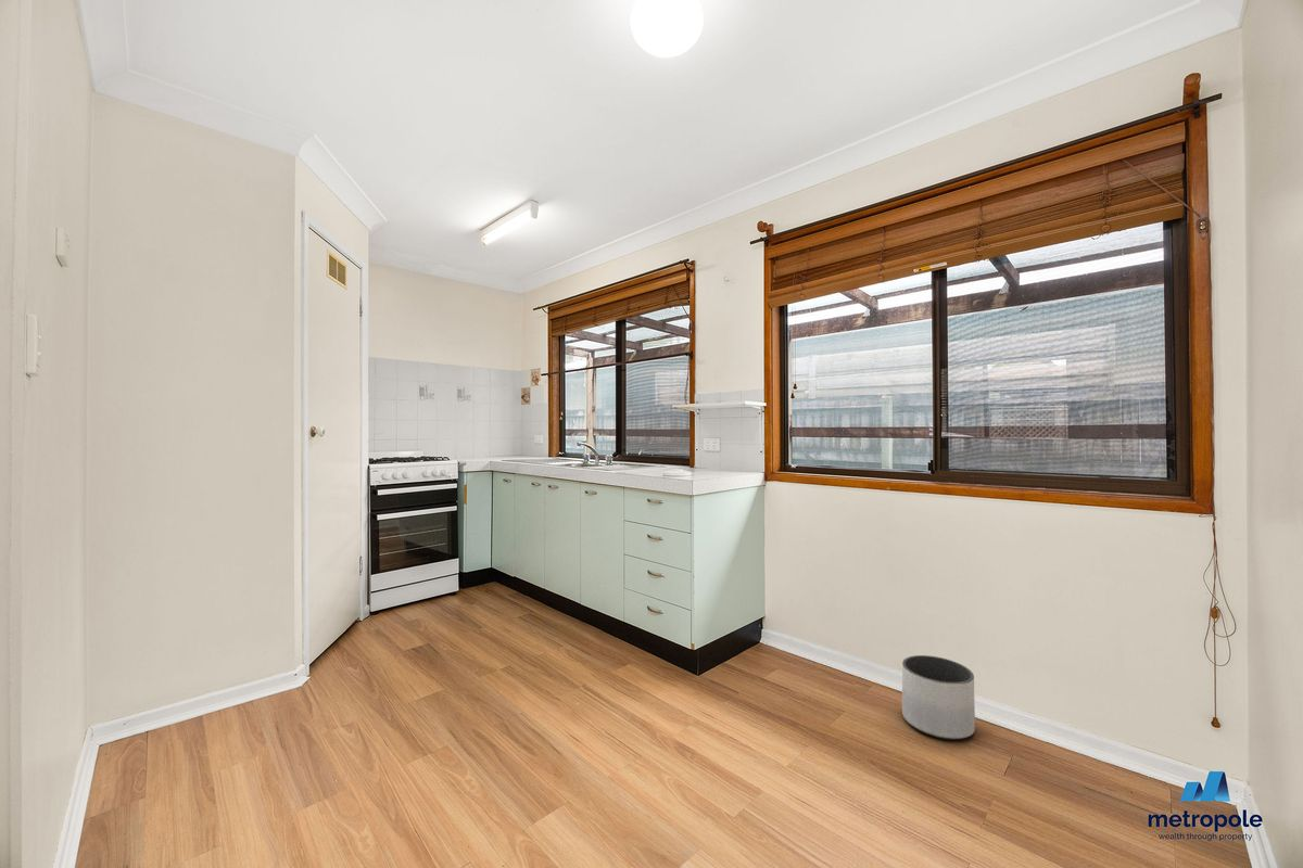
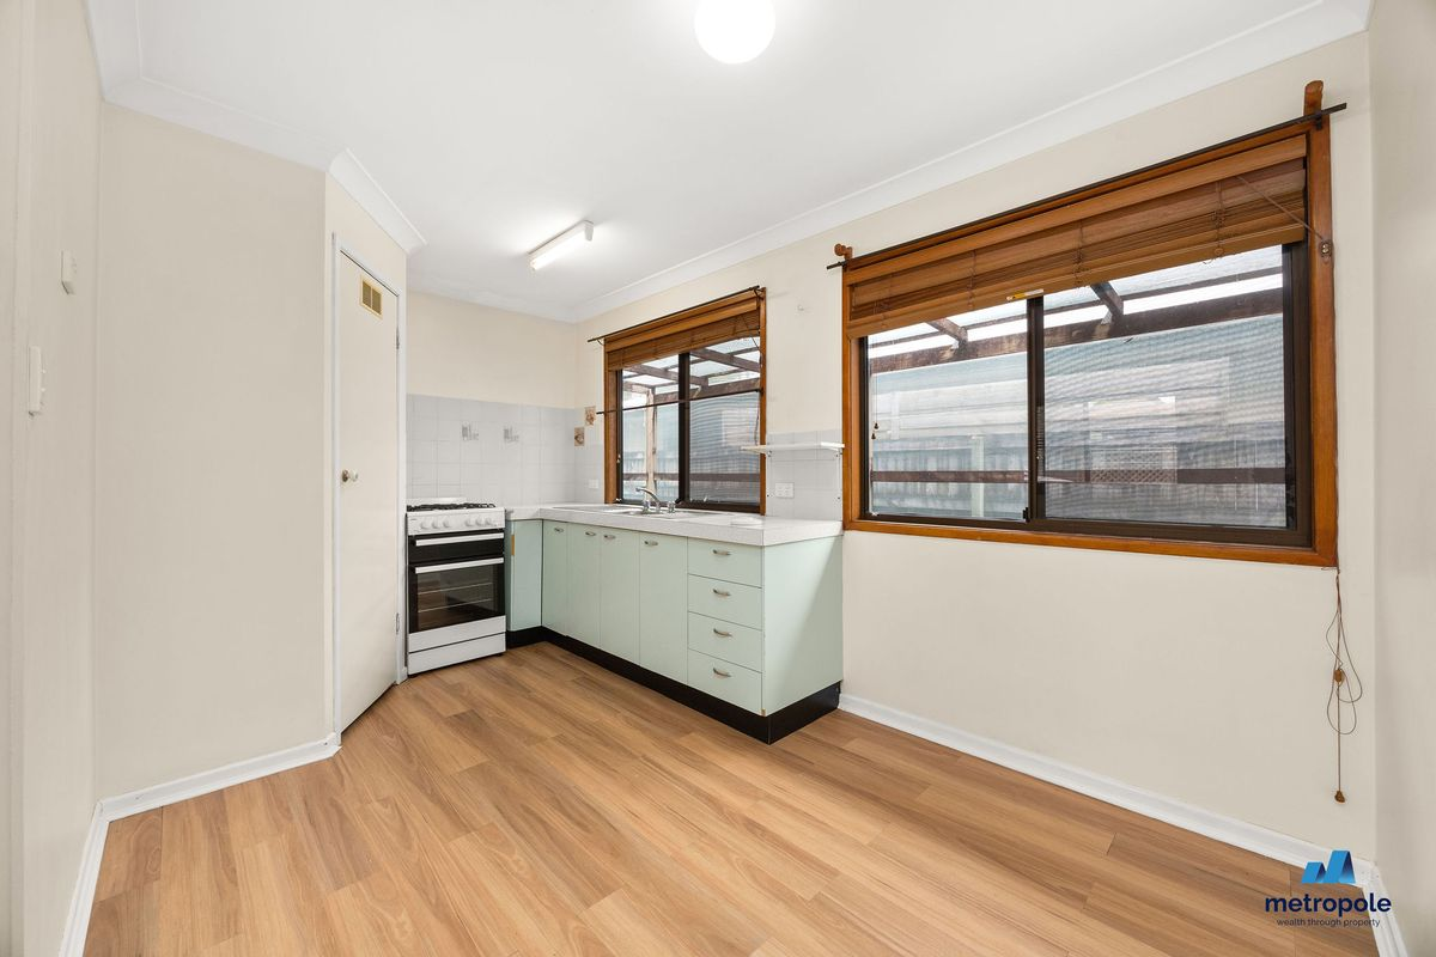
- planter (937, 695)
